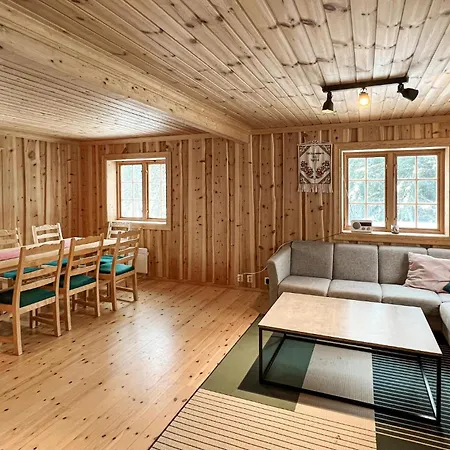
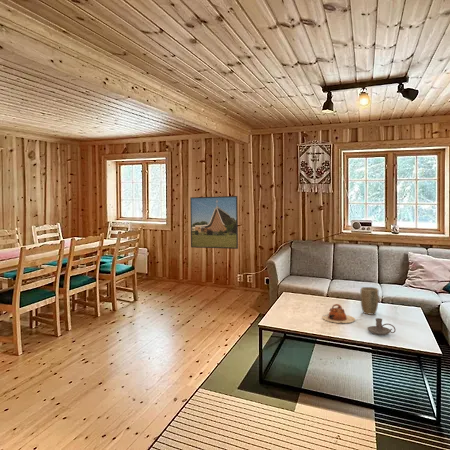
+ teapot (338, 311)
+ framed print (213, 222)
+ plant pot (369, 300)
+ candle holder (381, 326)
